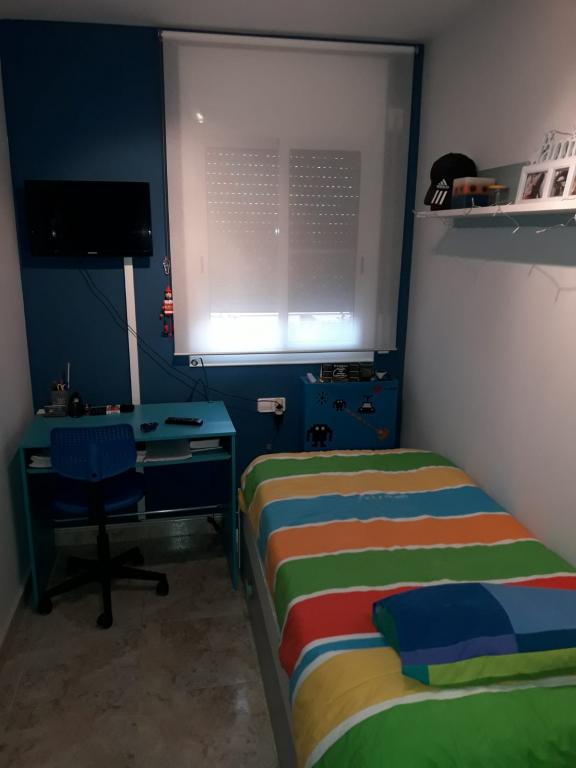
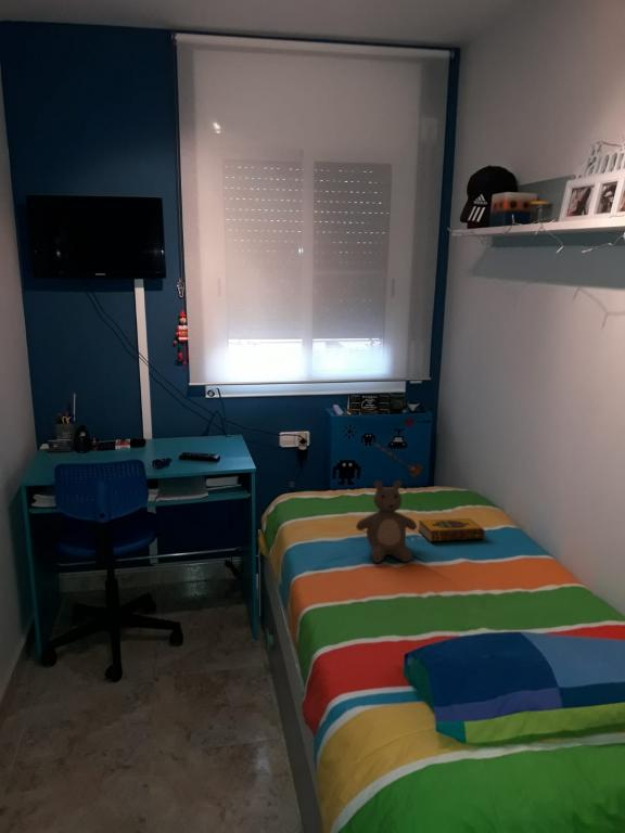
+ hardback book (450, 530)
+ teddy bear (388, 520)
